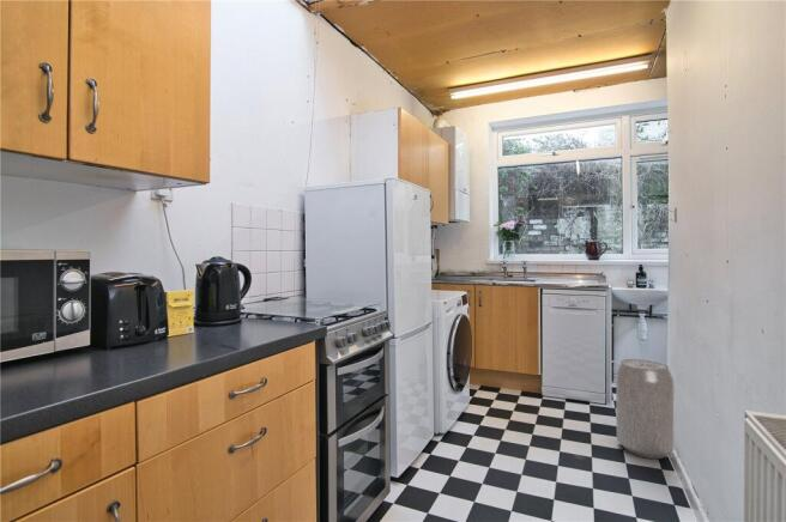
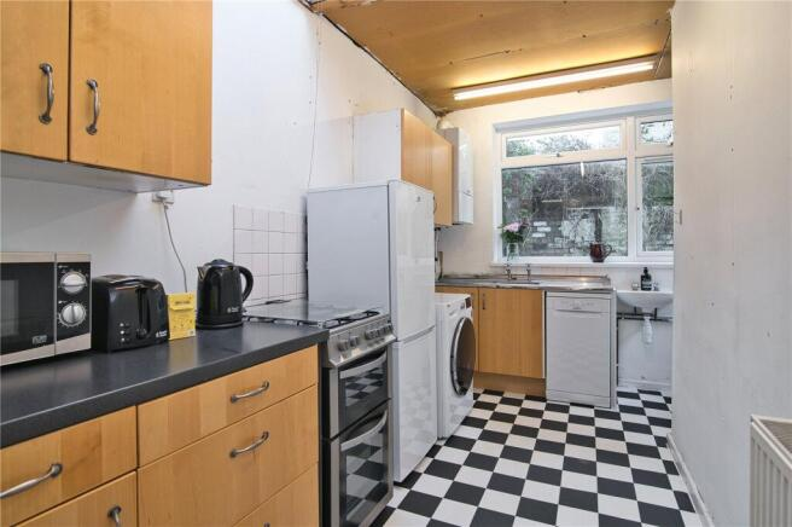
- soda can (643, 406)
